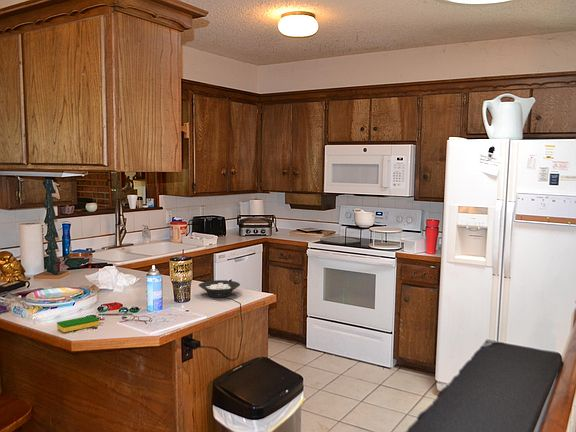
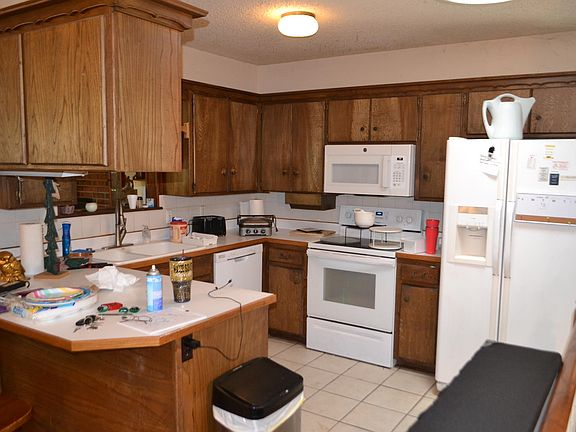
- cereal bowl (219, 289)
- dish sponge (78, 323)
